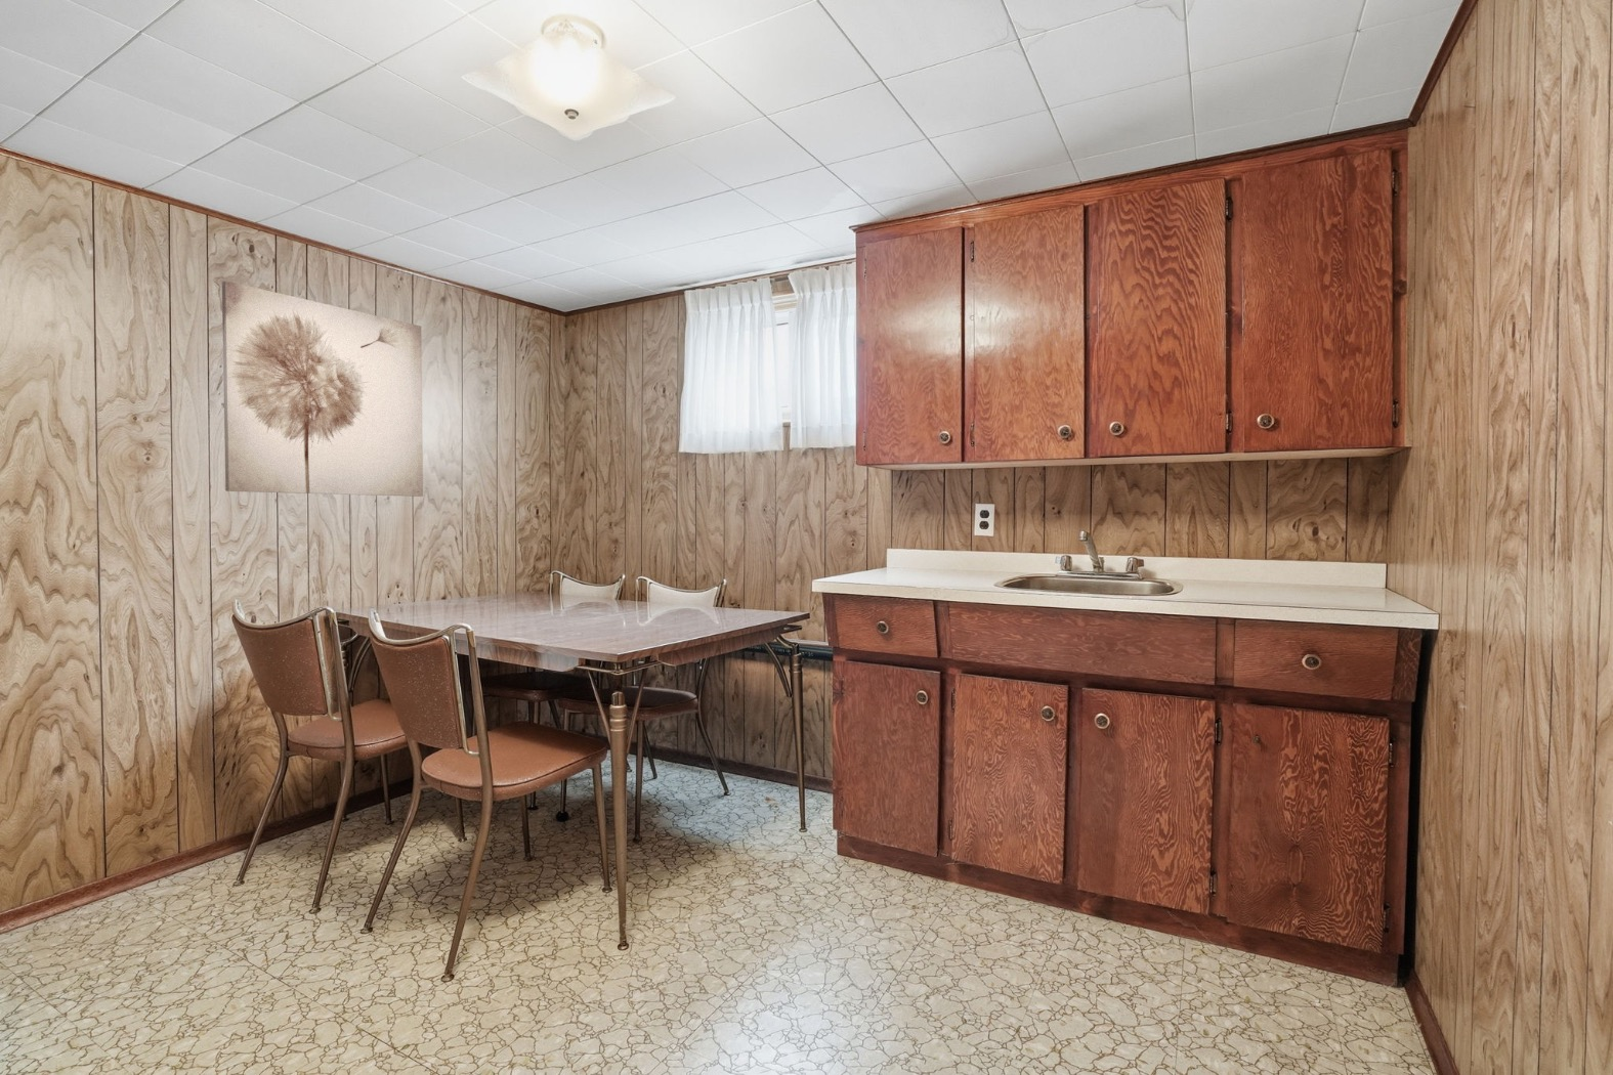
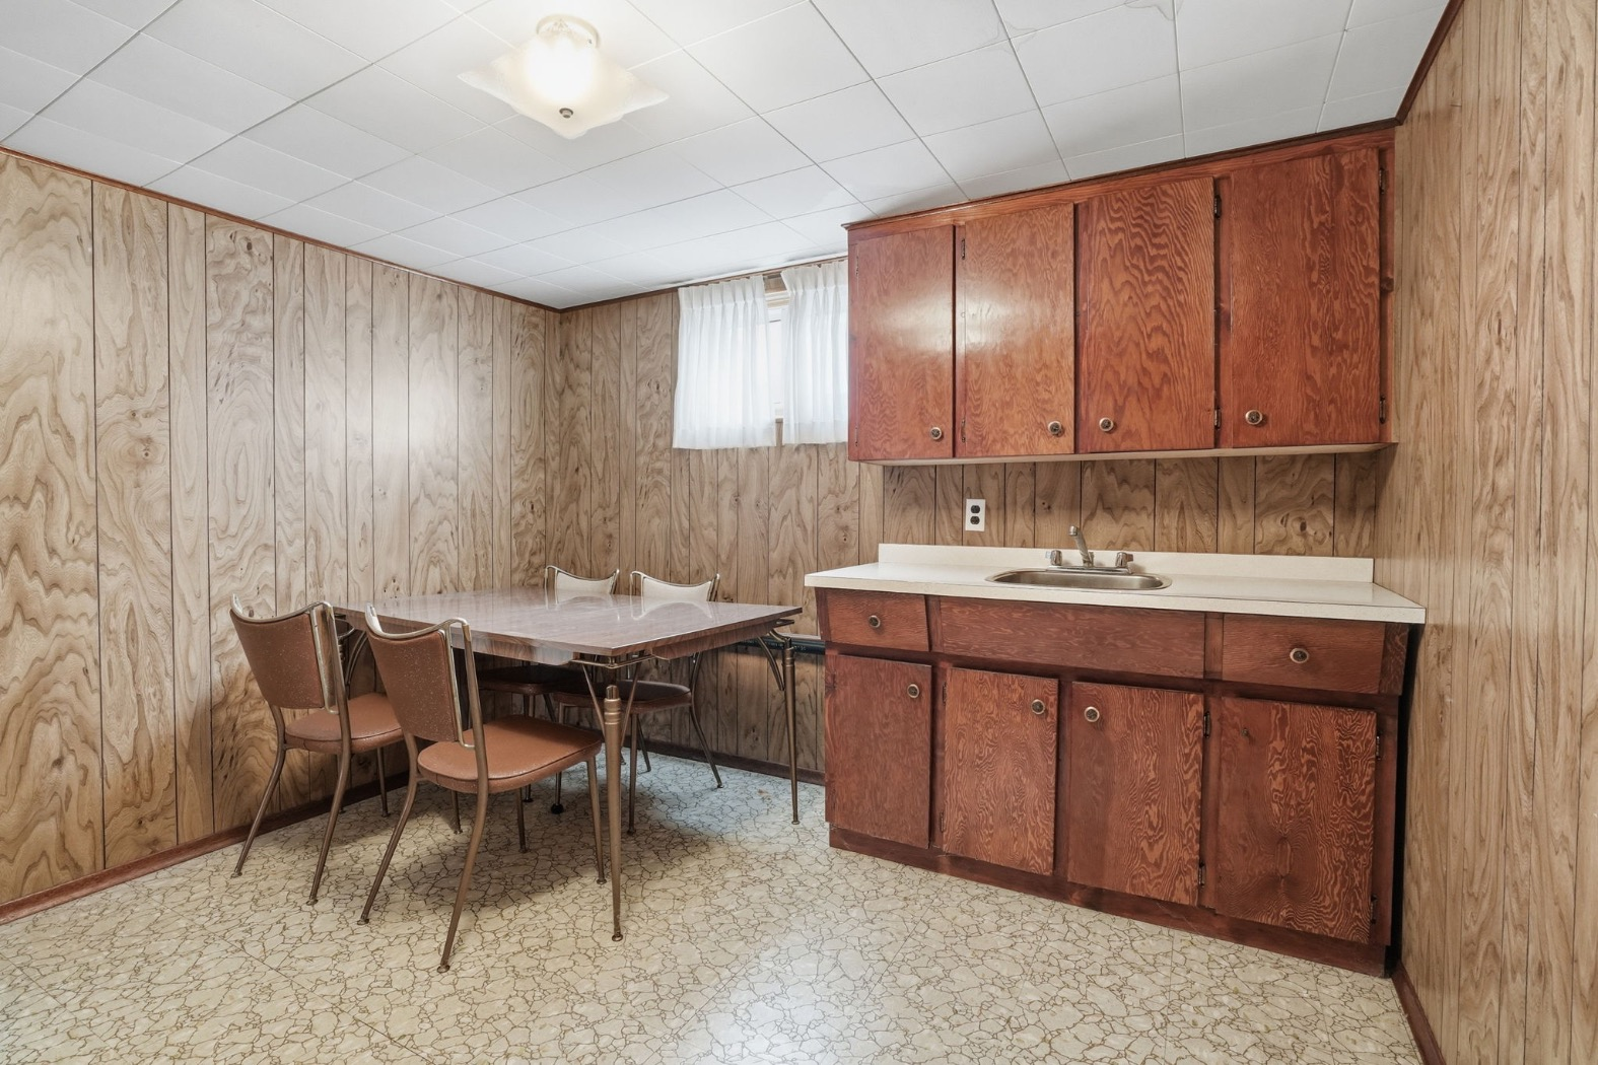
- wall art (332, 401)
